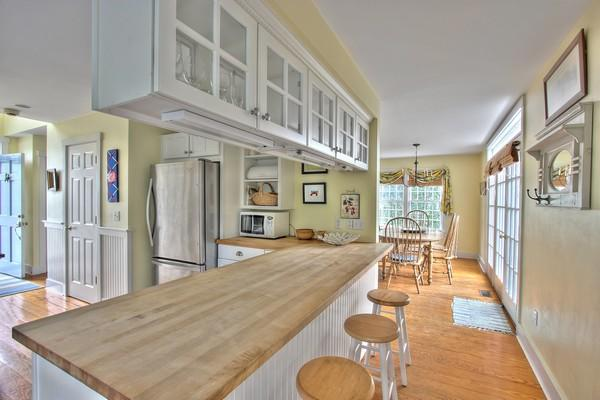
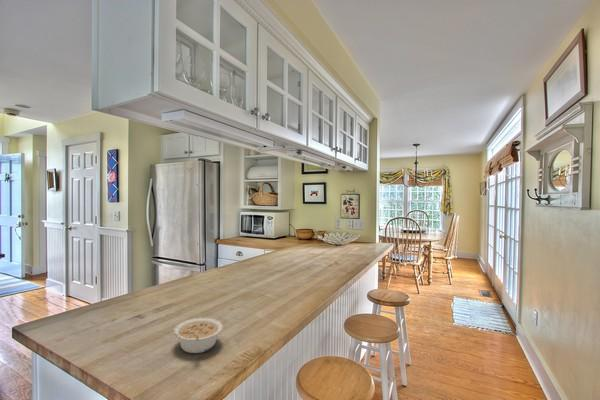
+ legume (199, 335)
